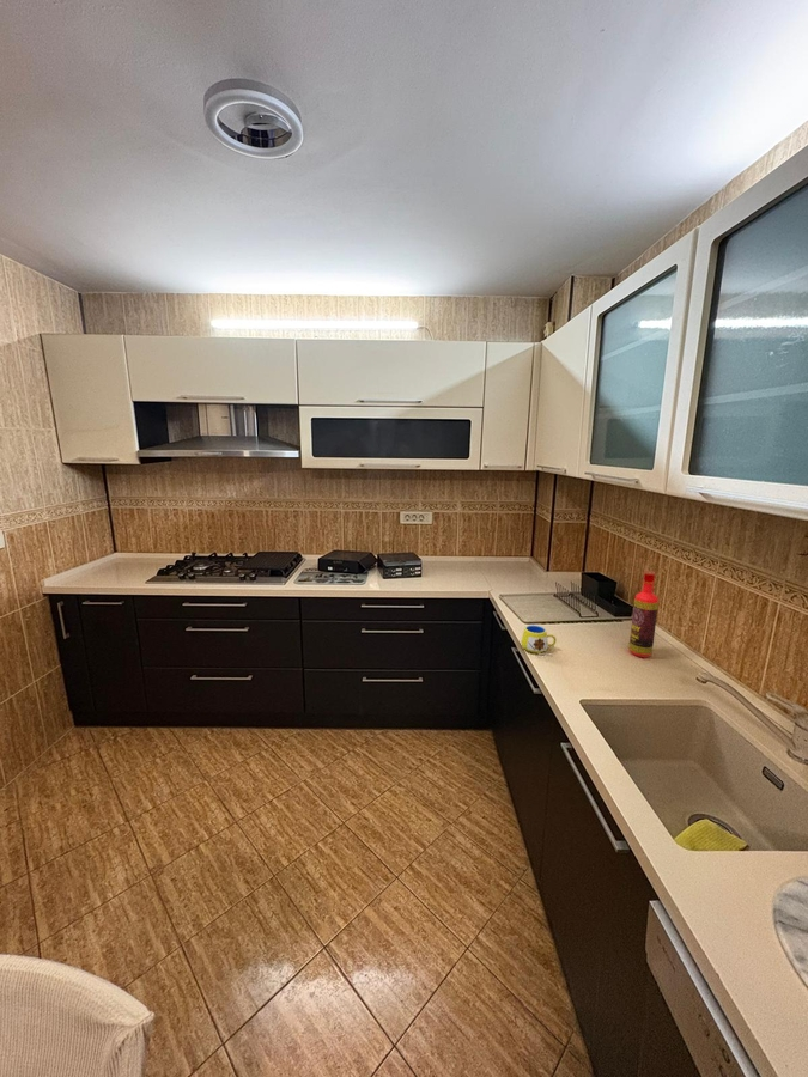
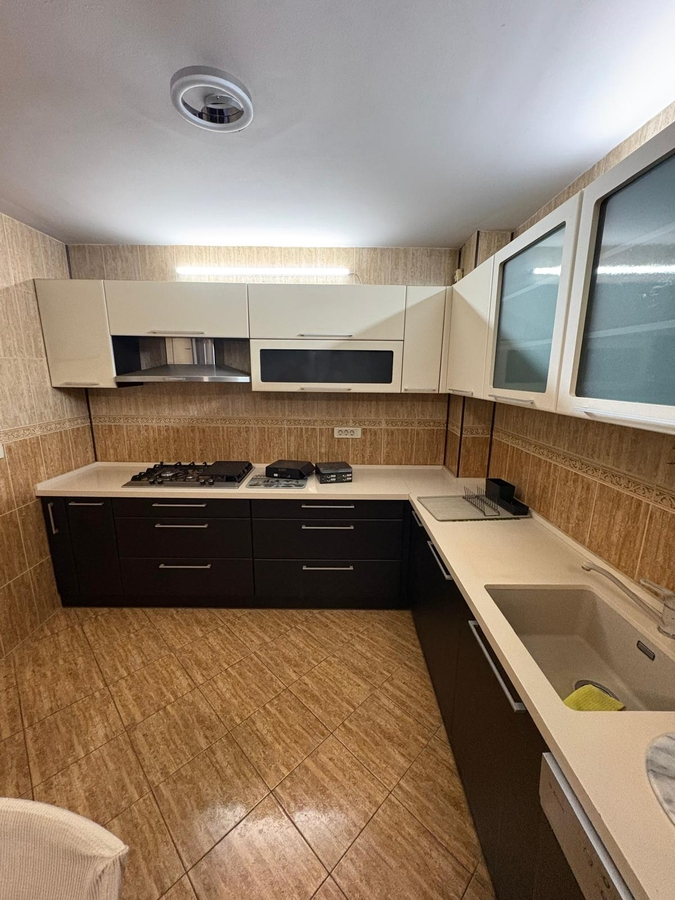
- mug (539, 639)
- bottle (644, 613)
